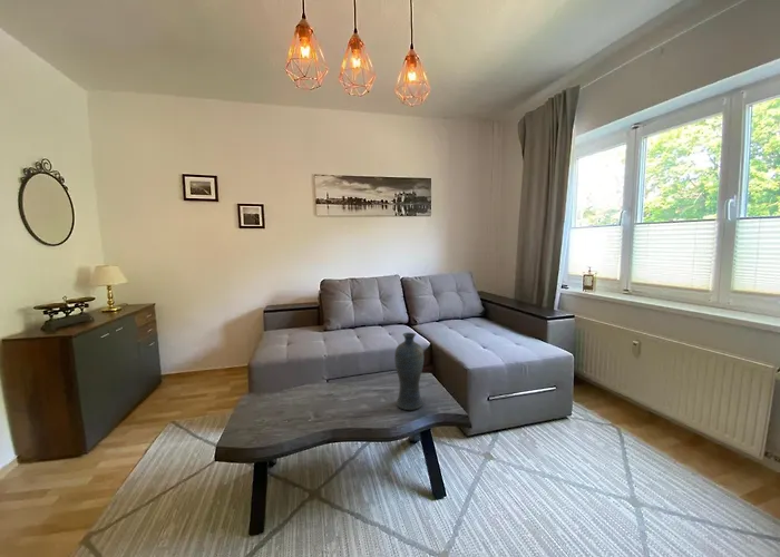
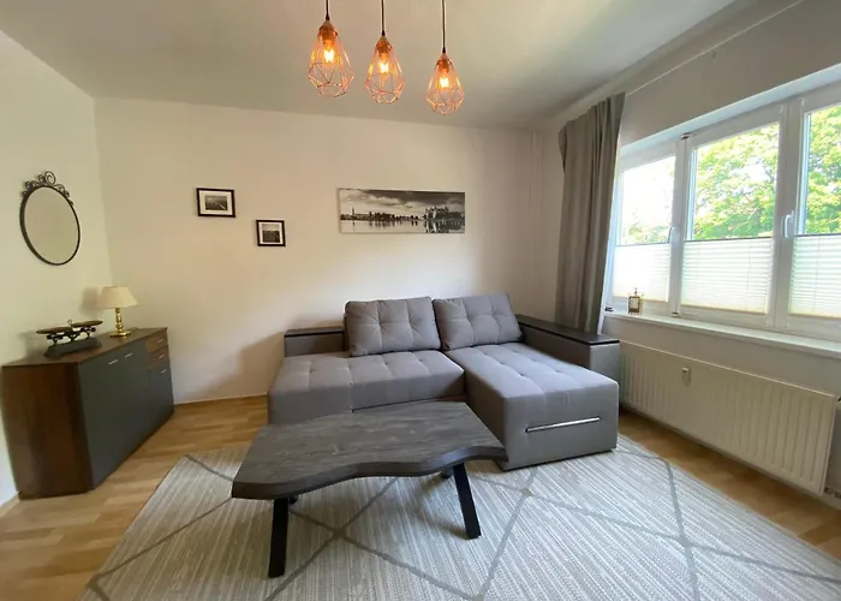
- vase (409, 369)
